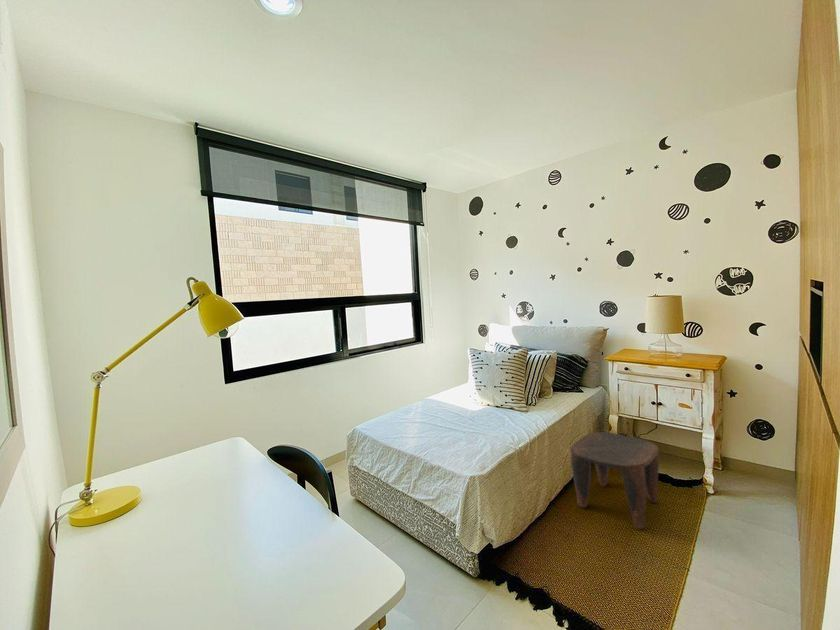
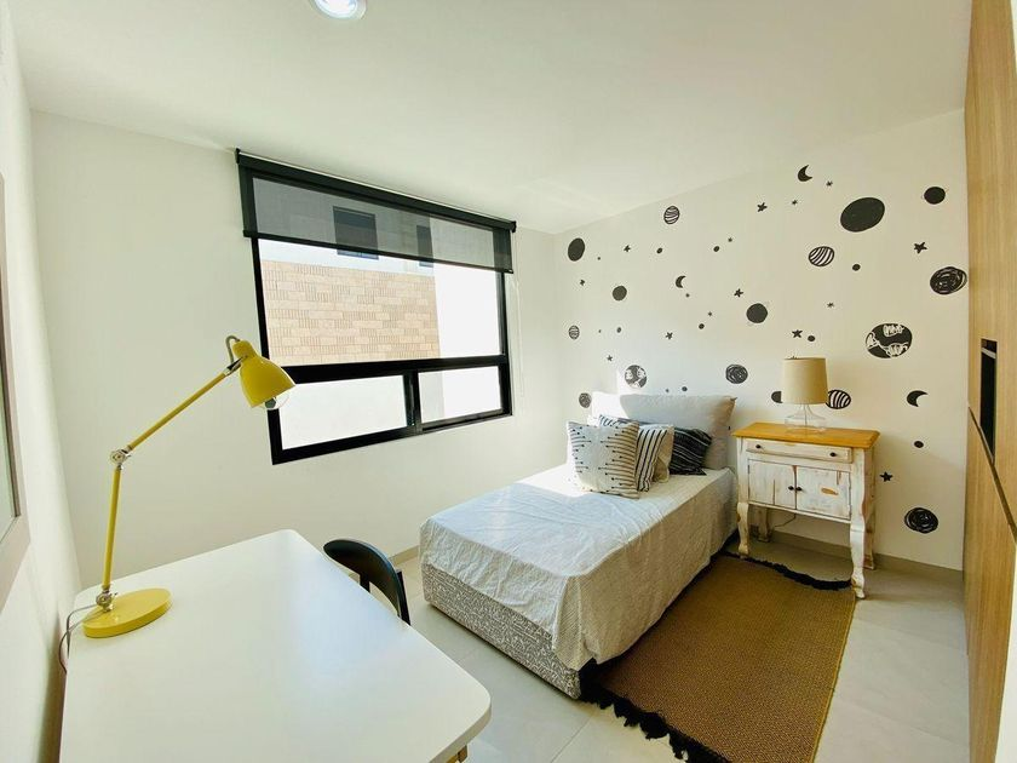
- stool (618, 468)
